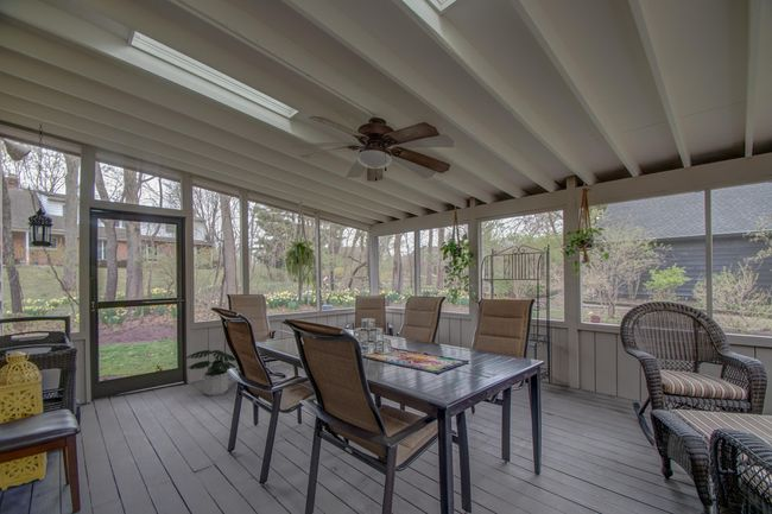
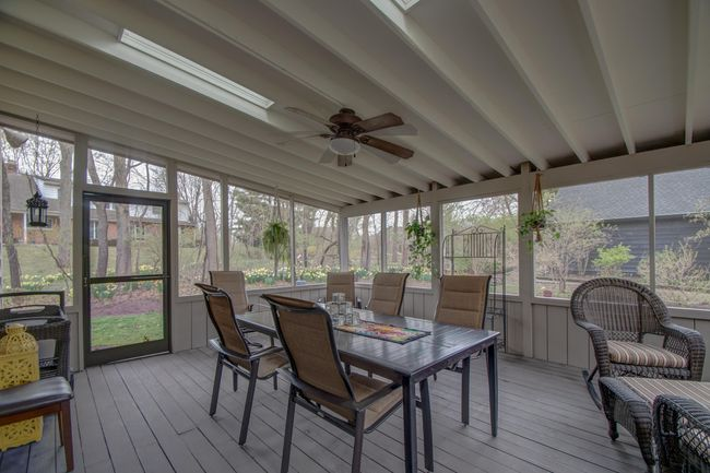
- potted plant (217, 370)
